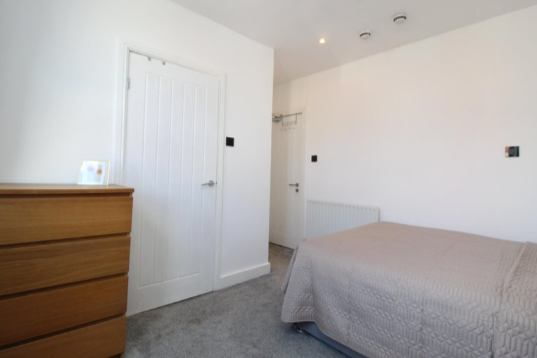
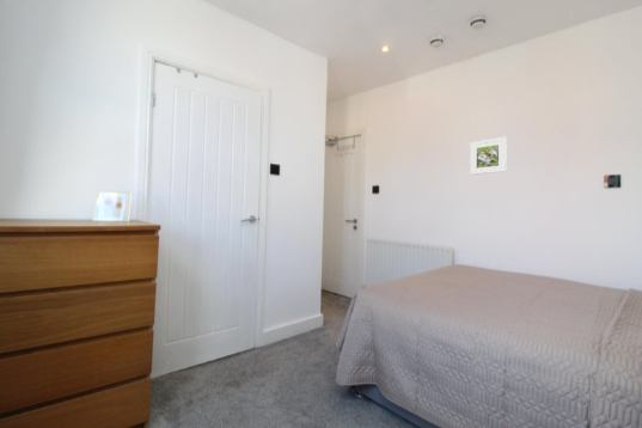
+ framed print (487, 157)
